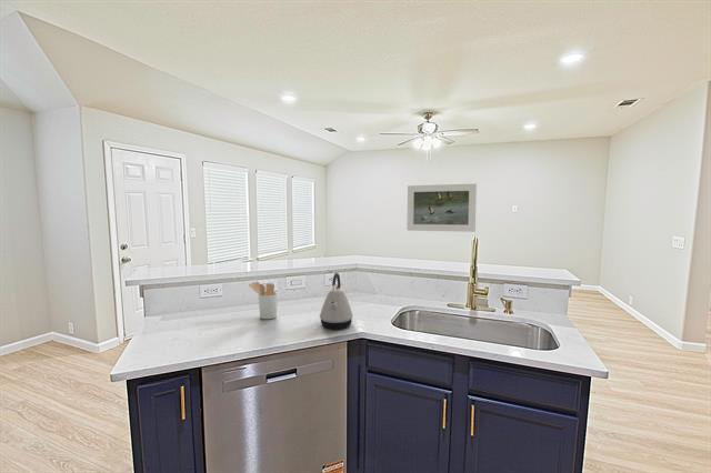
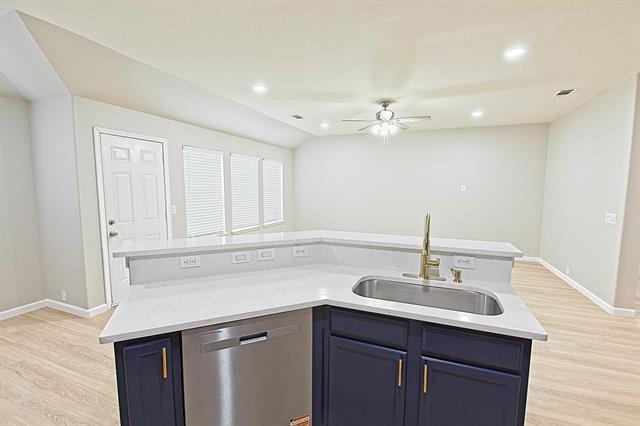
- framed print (440, 208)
- utensil holder (263, 299)
- kettle (336, 299)
